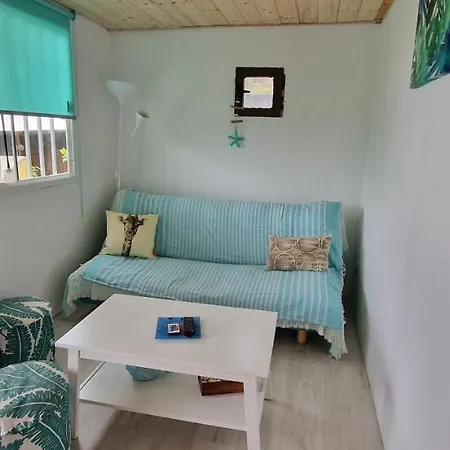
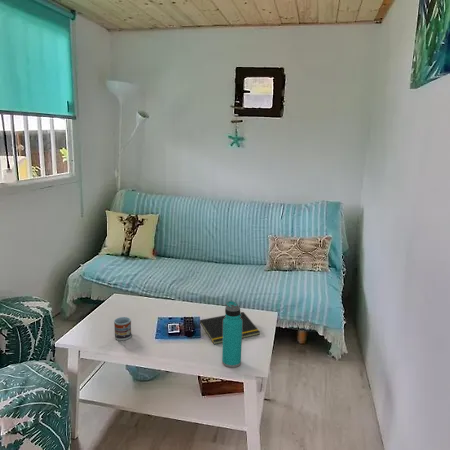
+ notepad (222, 327)
+ water bottle (232, 333)
+ cup (124, 327)
